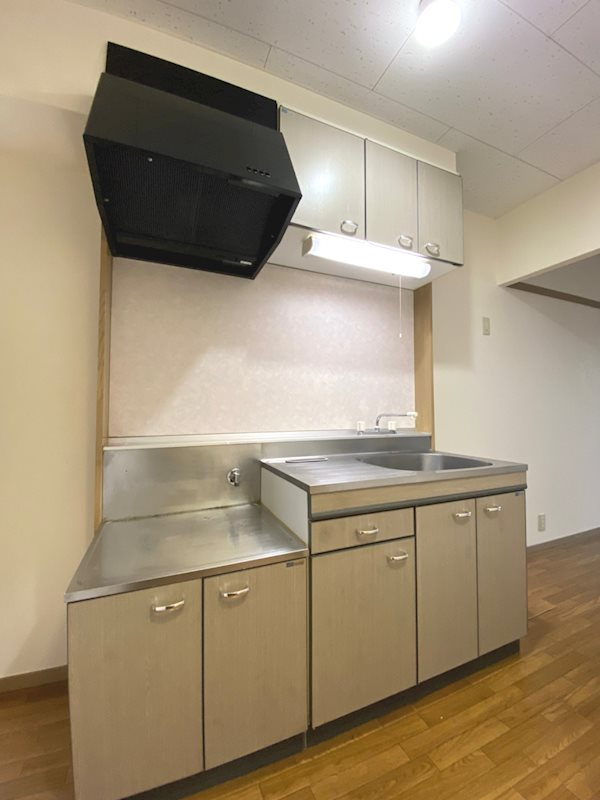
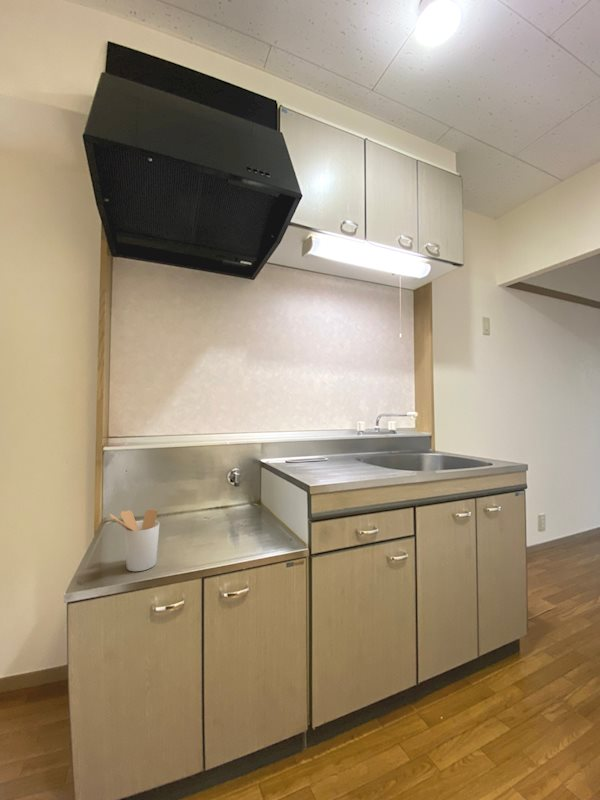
+ utensil holder (133, 537)
